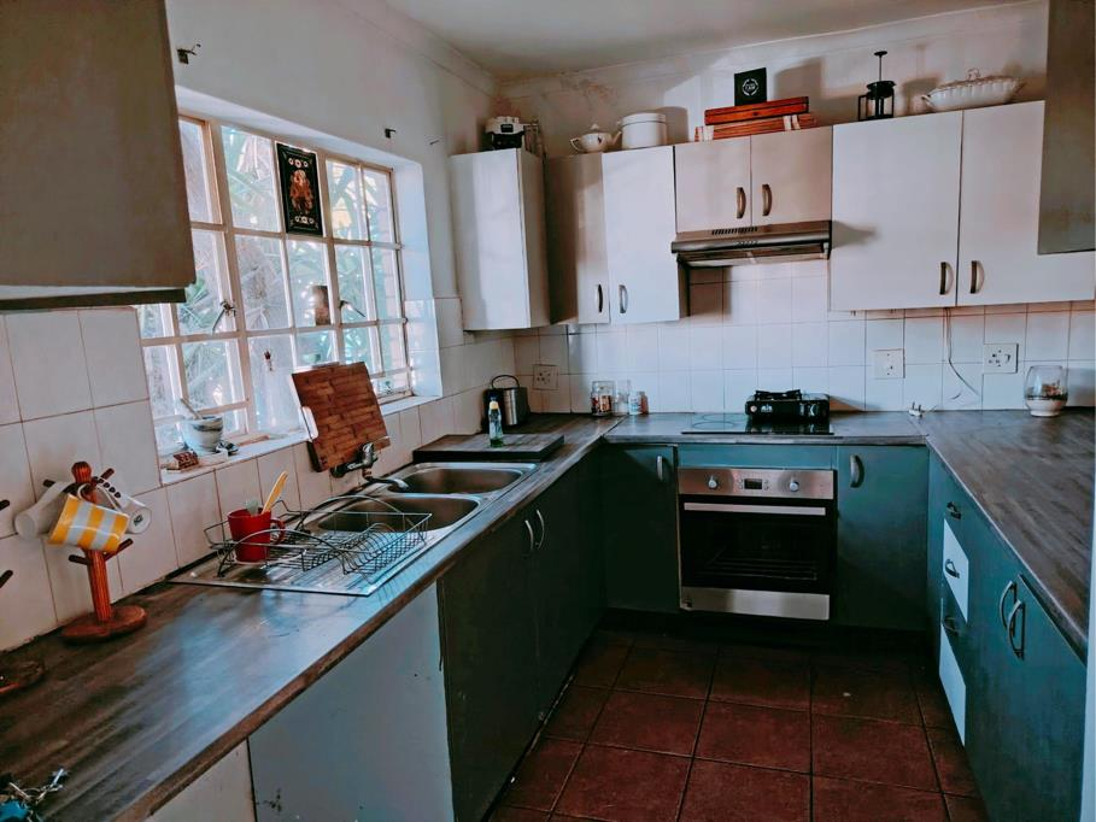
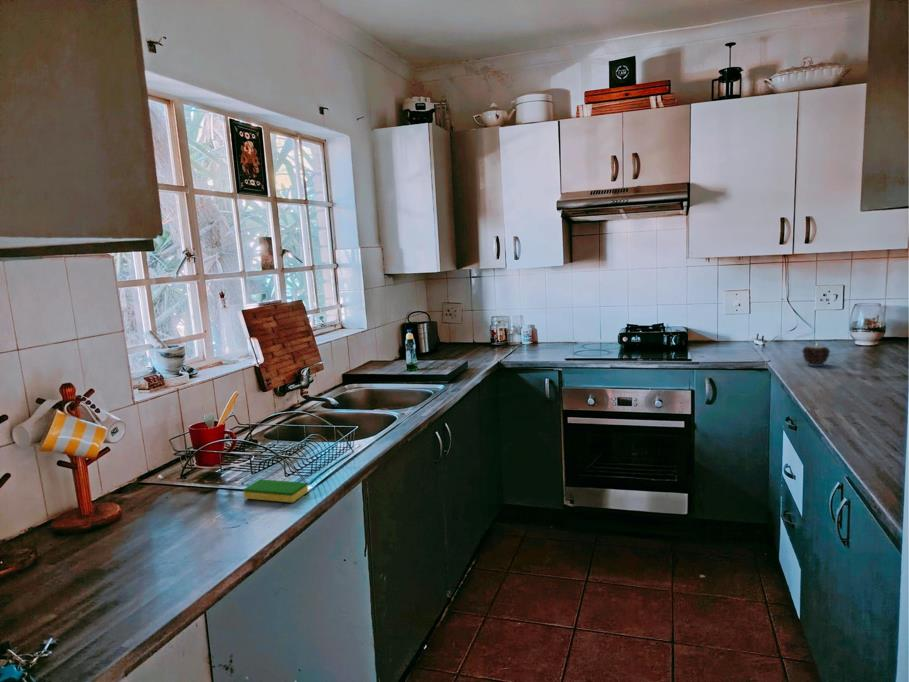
+ dish sponge (275, 490)
+ candle (815, 353)
